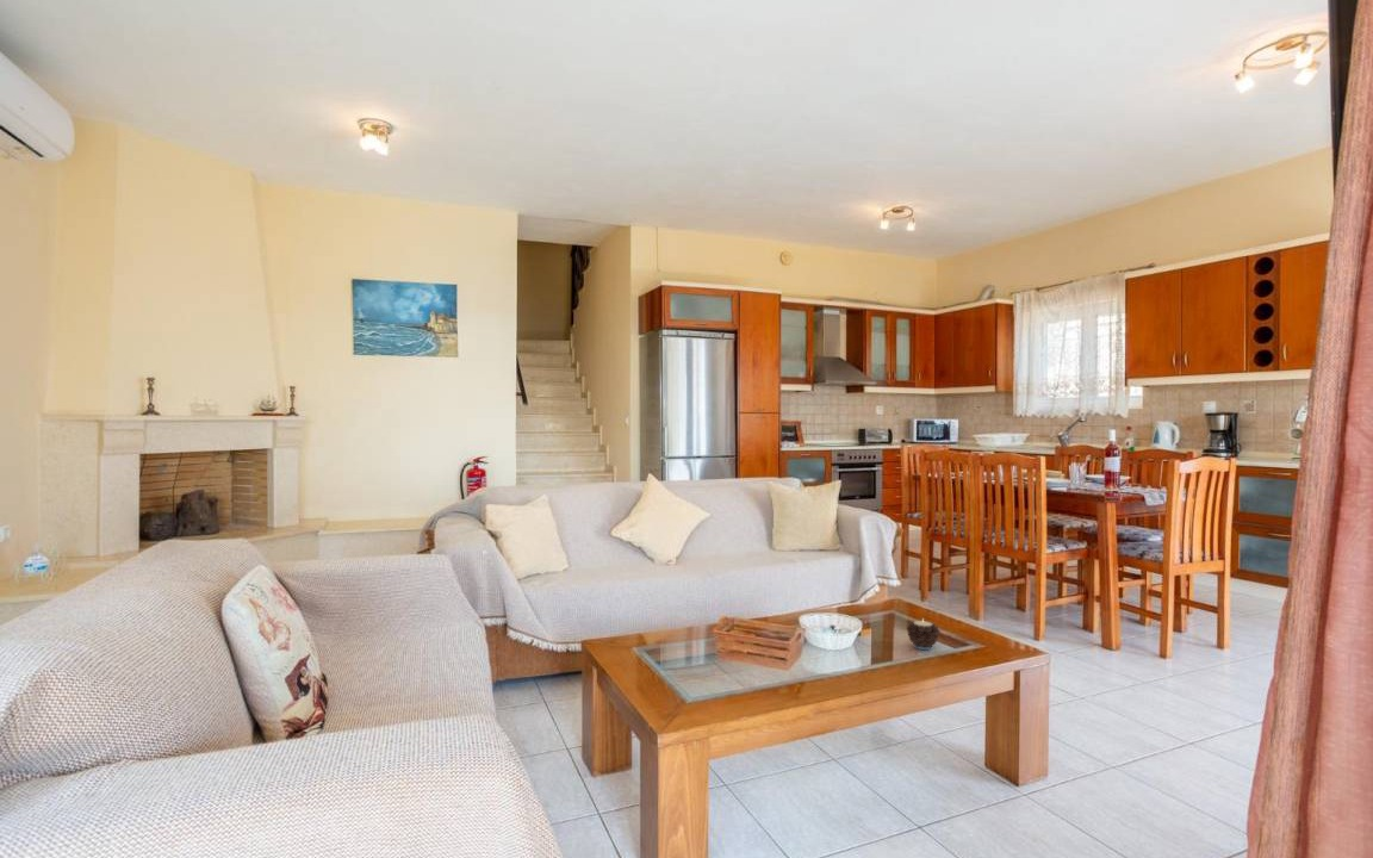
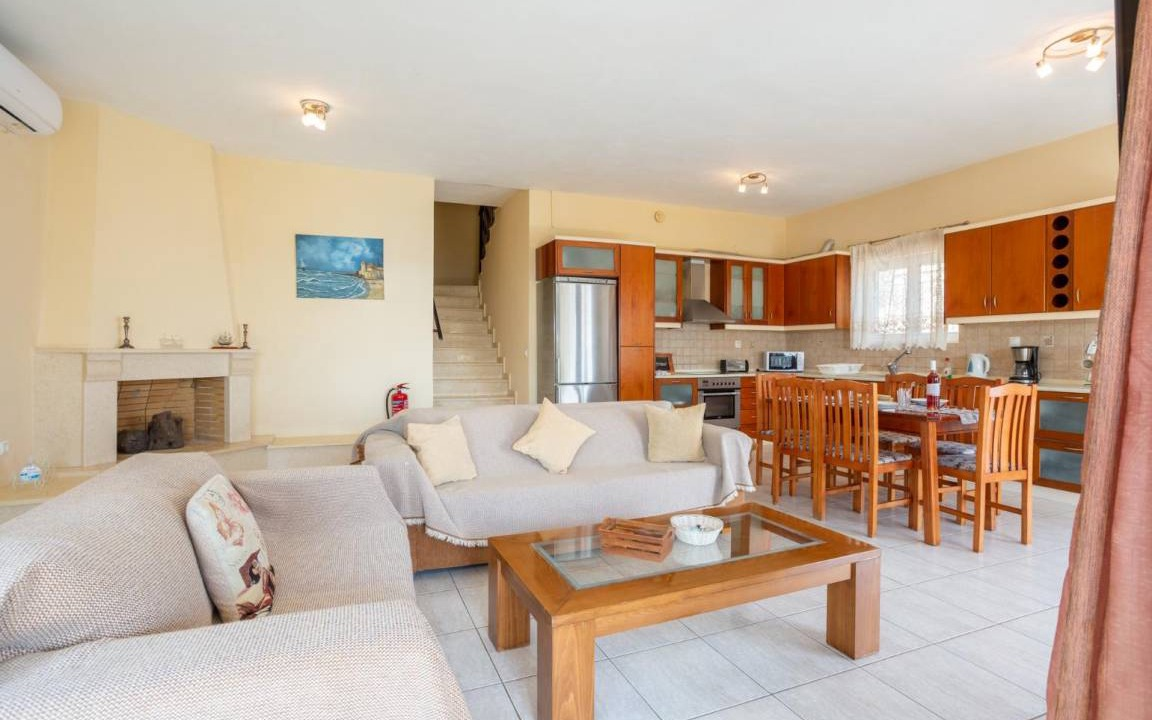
- candle (922, 632)
